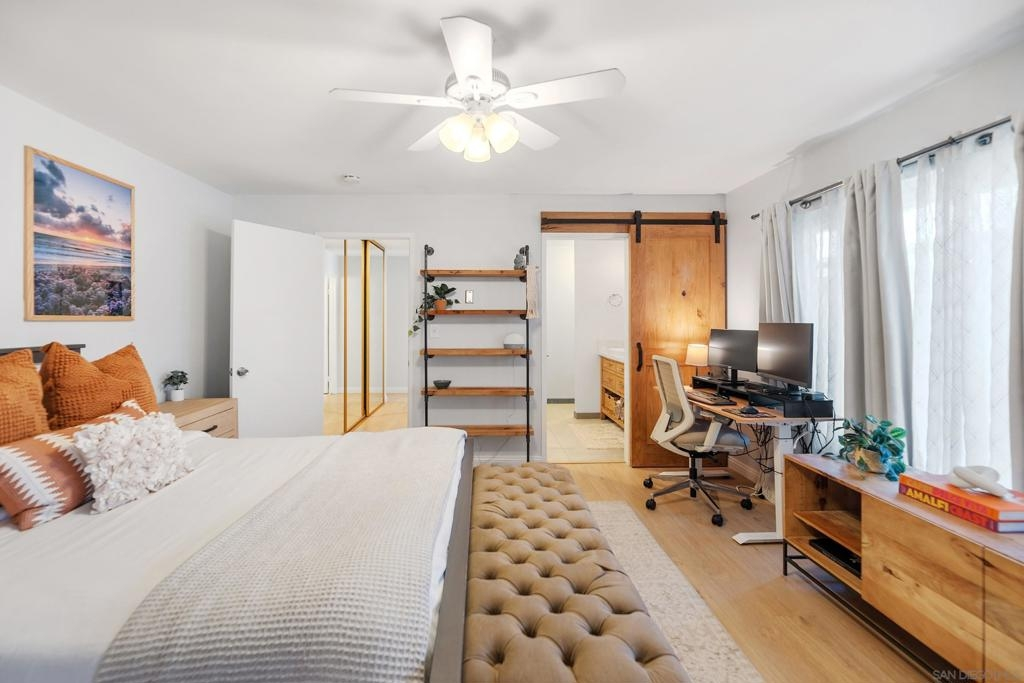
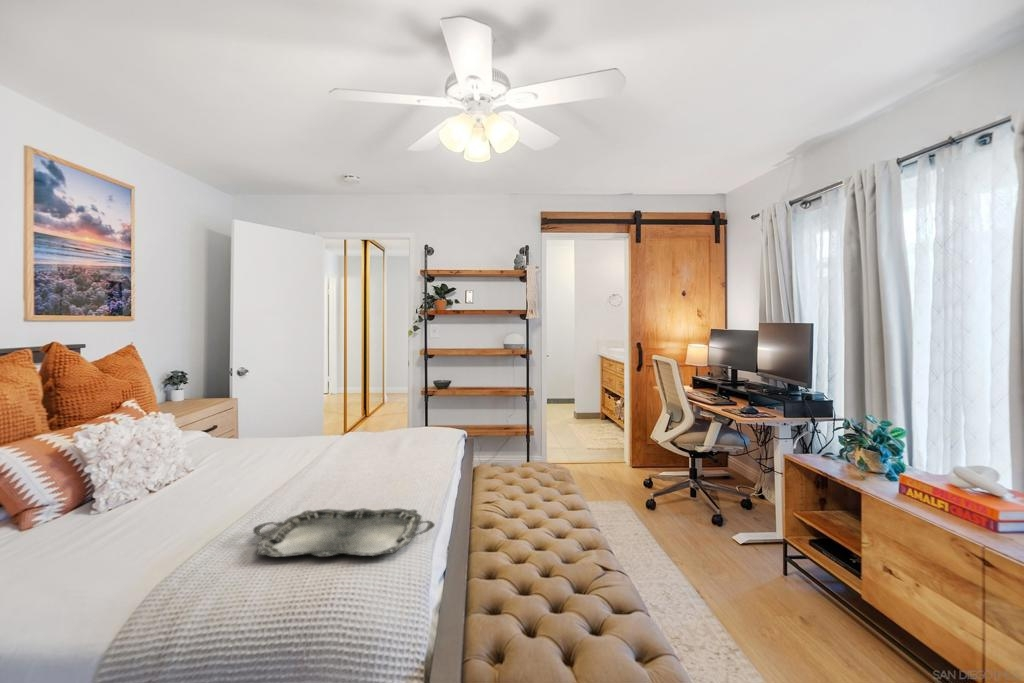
+ serving tray (345, 529)
